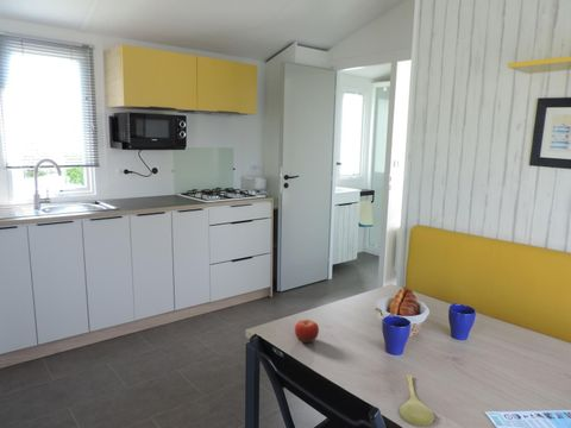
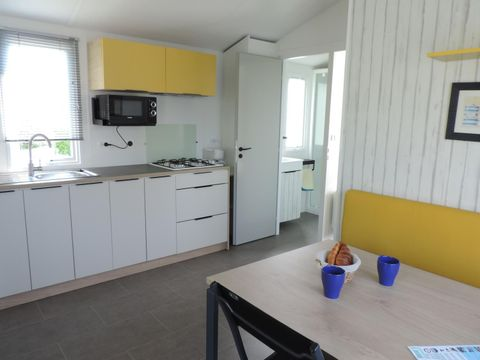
- fruit (306, 329)
- spoon (413, 396)
